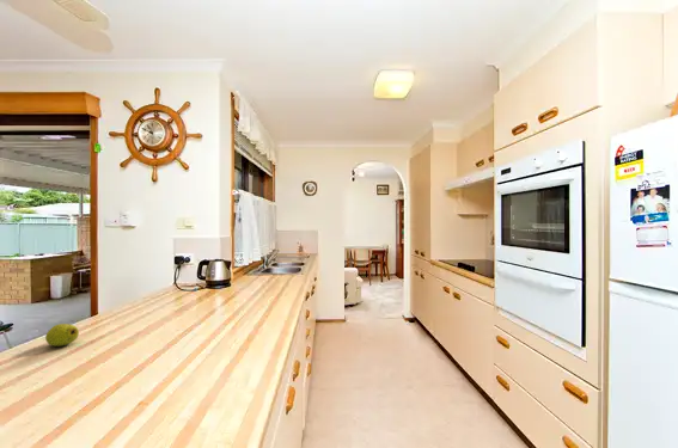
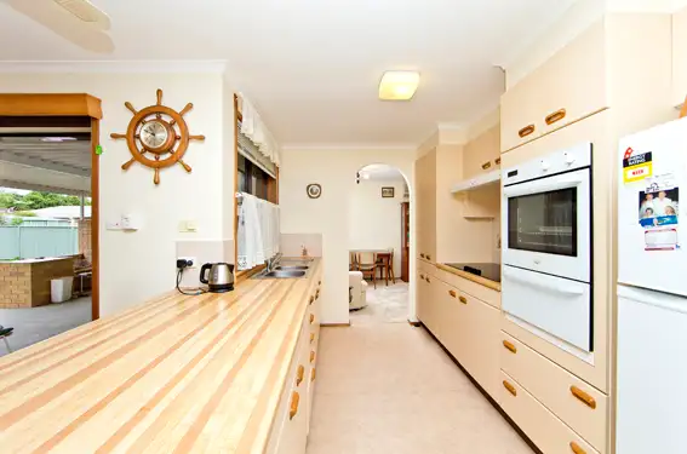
- fruit (61, 333)
